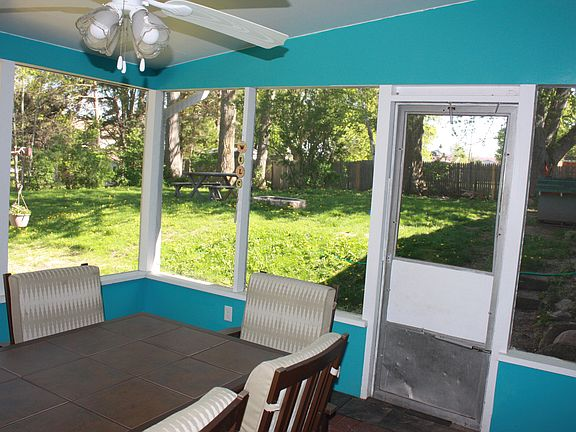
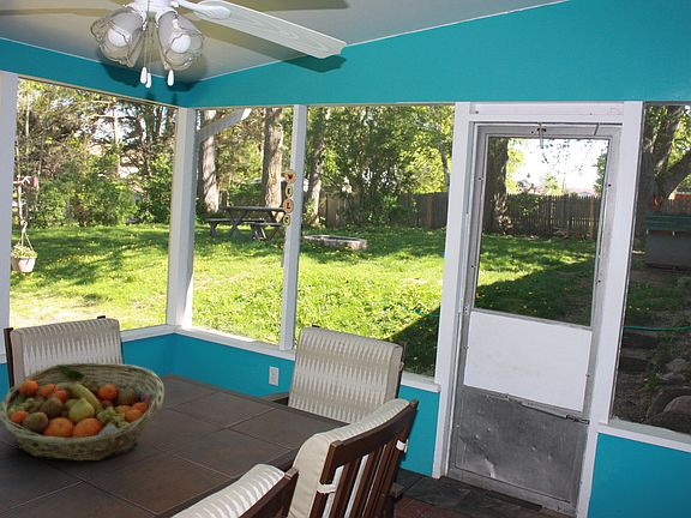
+ fruit basket (84, 409)
